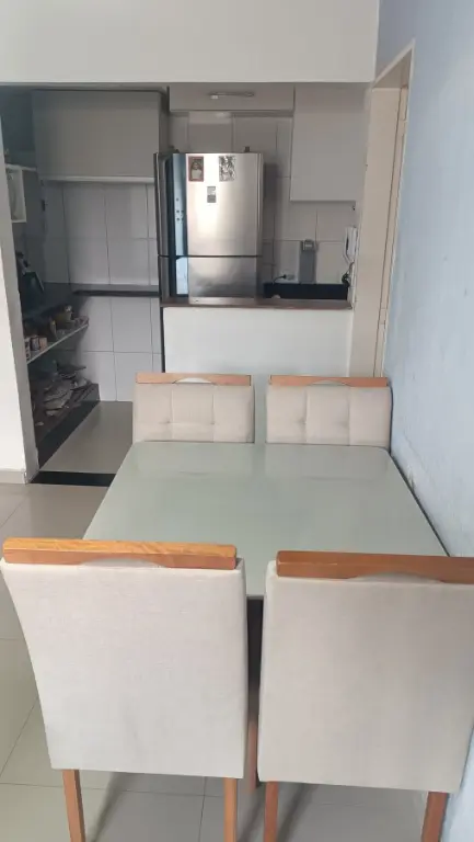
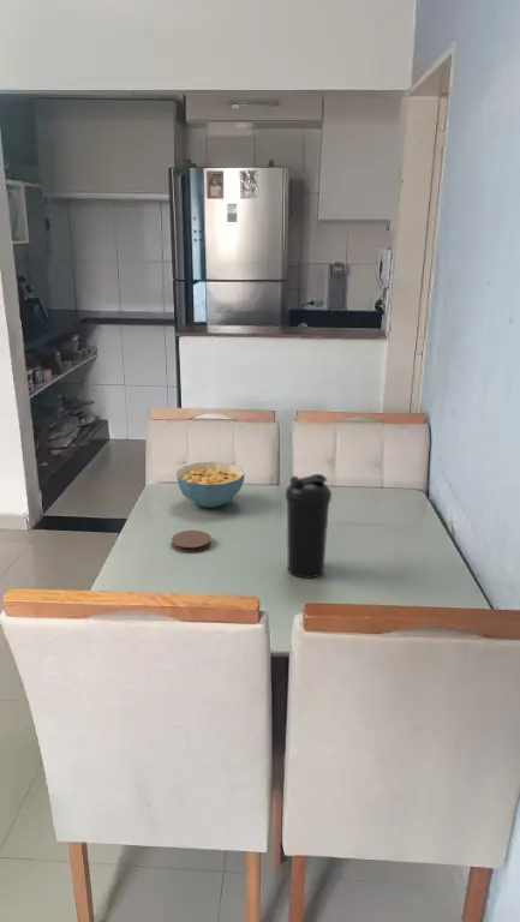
+ water bottle (306, 525)
+ coaster (191, 540)
+ cereal bowl (210, 487)
